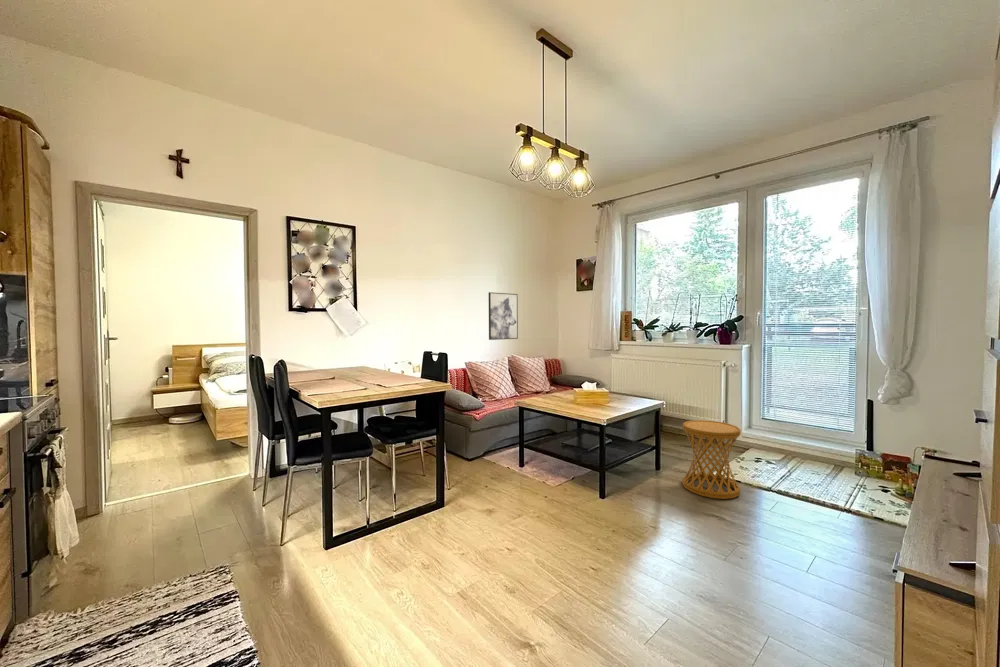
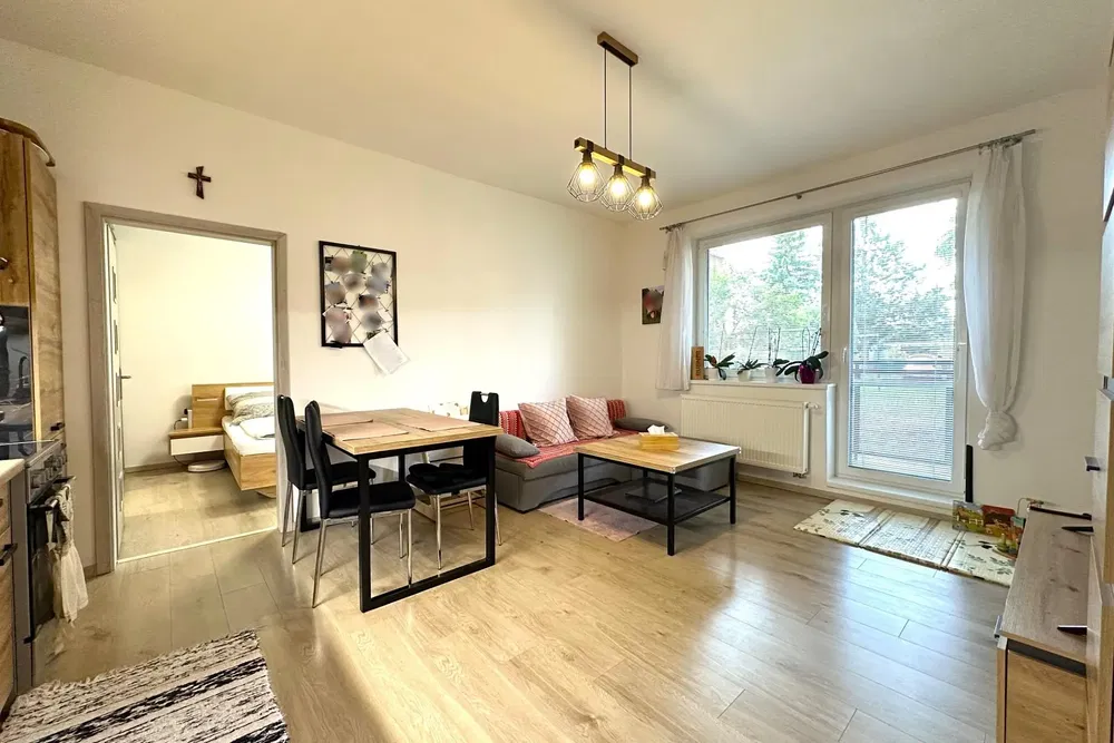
- side table (709, 458)
- wall art (503, 316)
